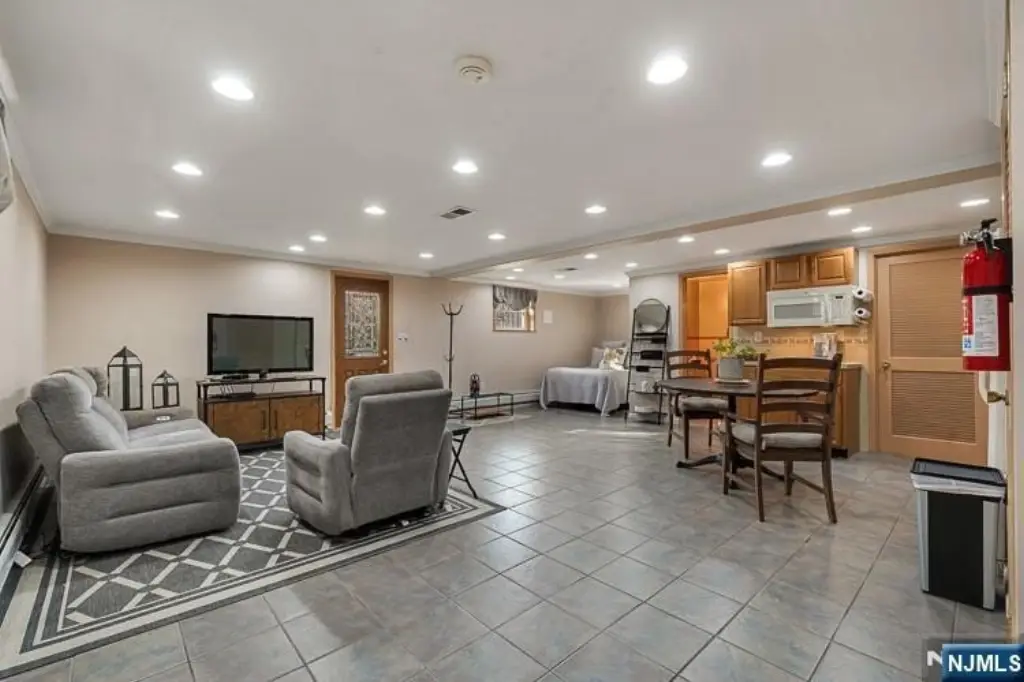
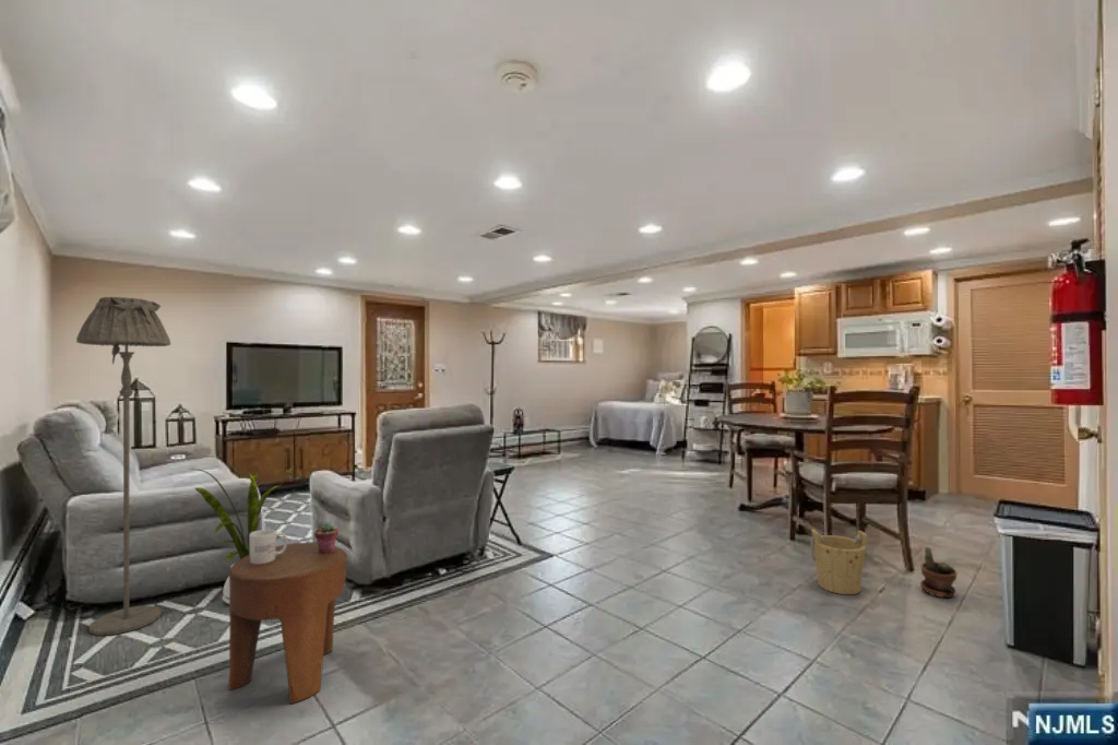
+ potted plant (938, 569)
+ bucket (838, 559)
+ house plant (241, 530)
+ floor lamp (126, 460)
+ potted succulent (326, 535)
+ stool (290, 616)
+ mug (266, 544)
